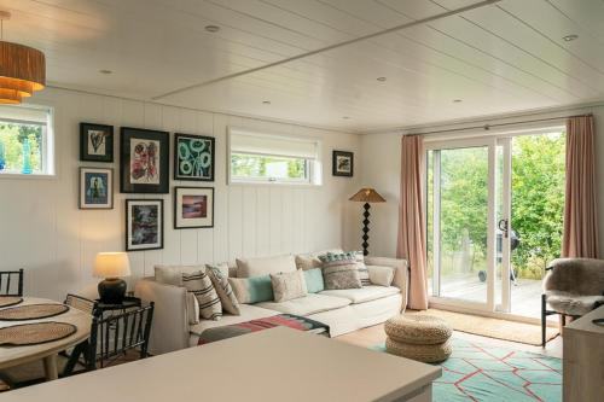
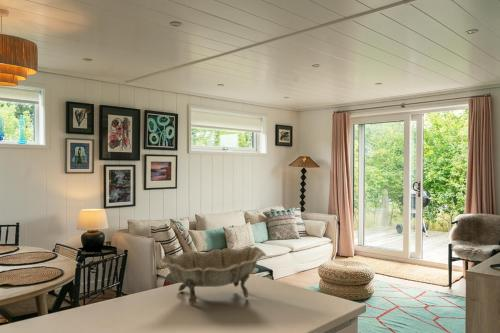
+ decorative bowl (213, 273)
